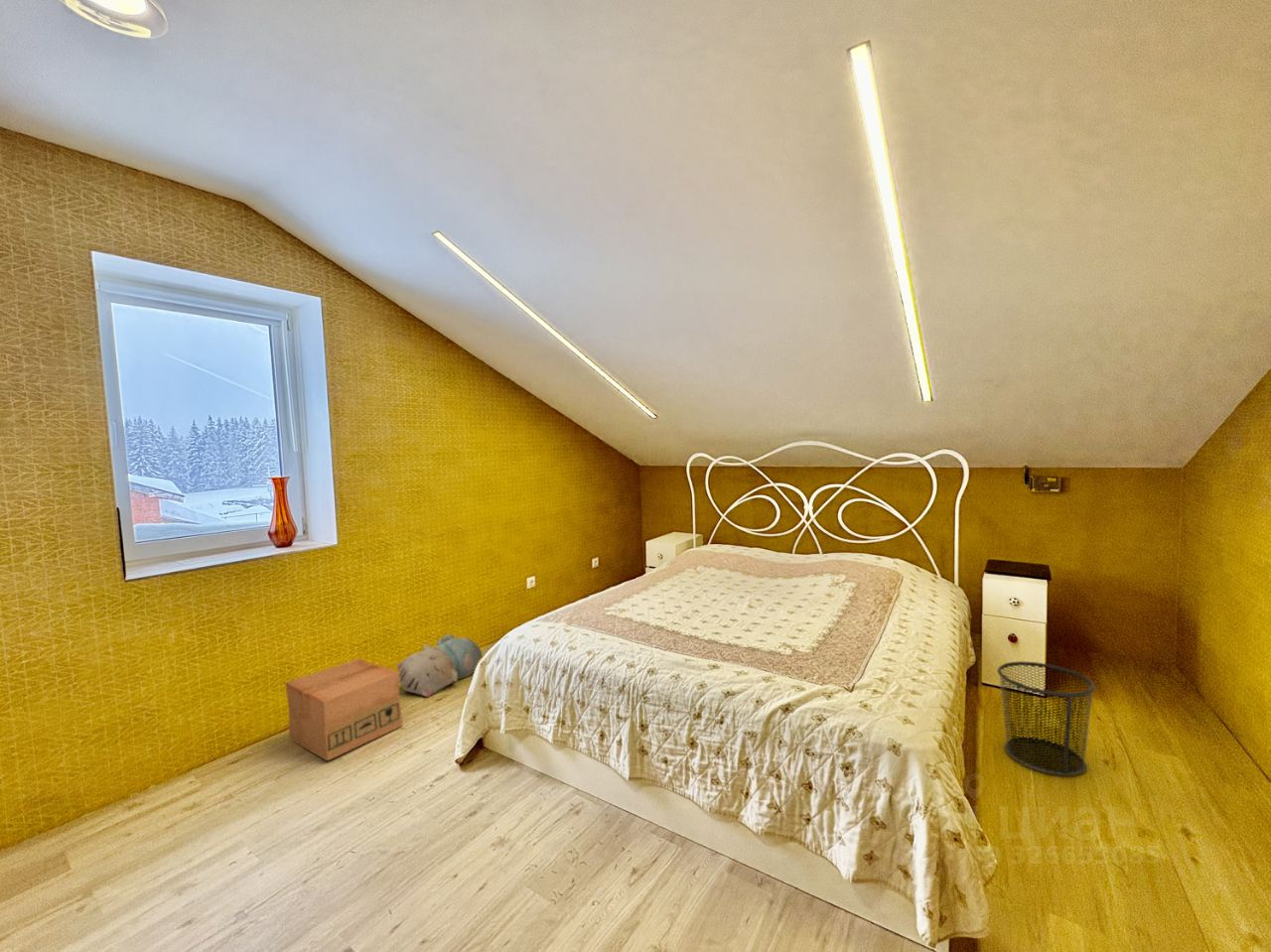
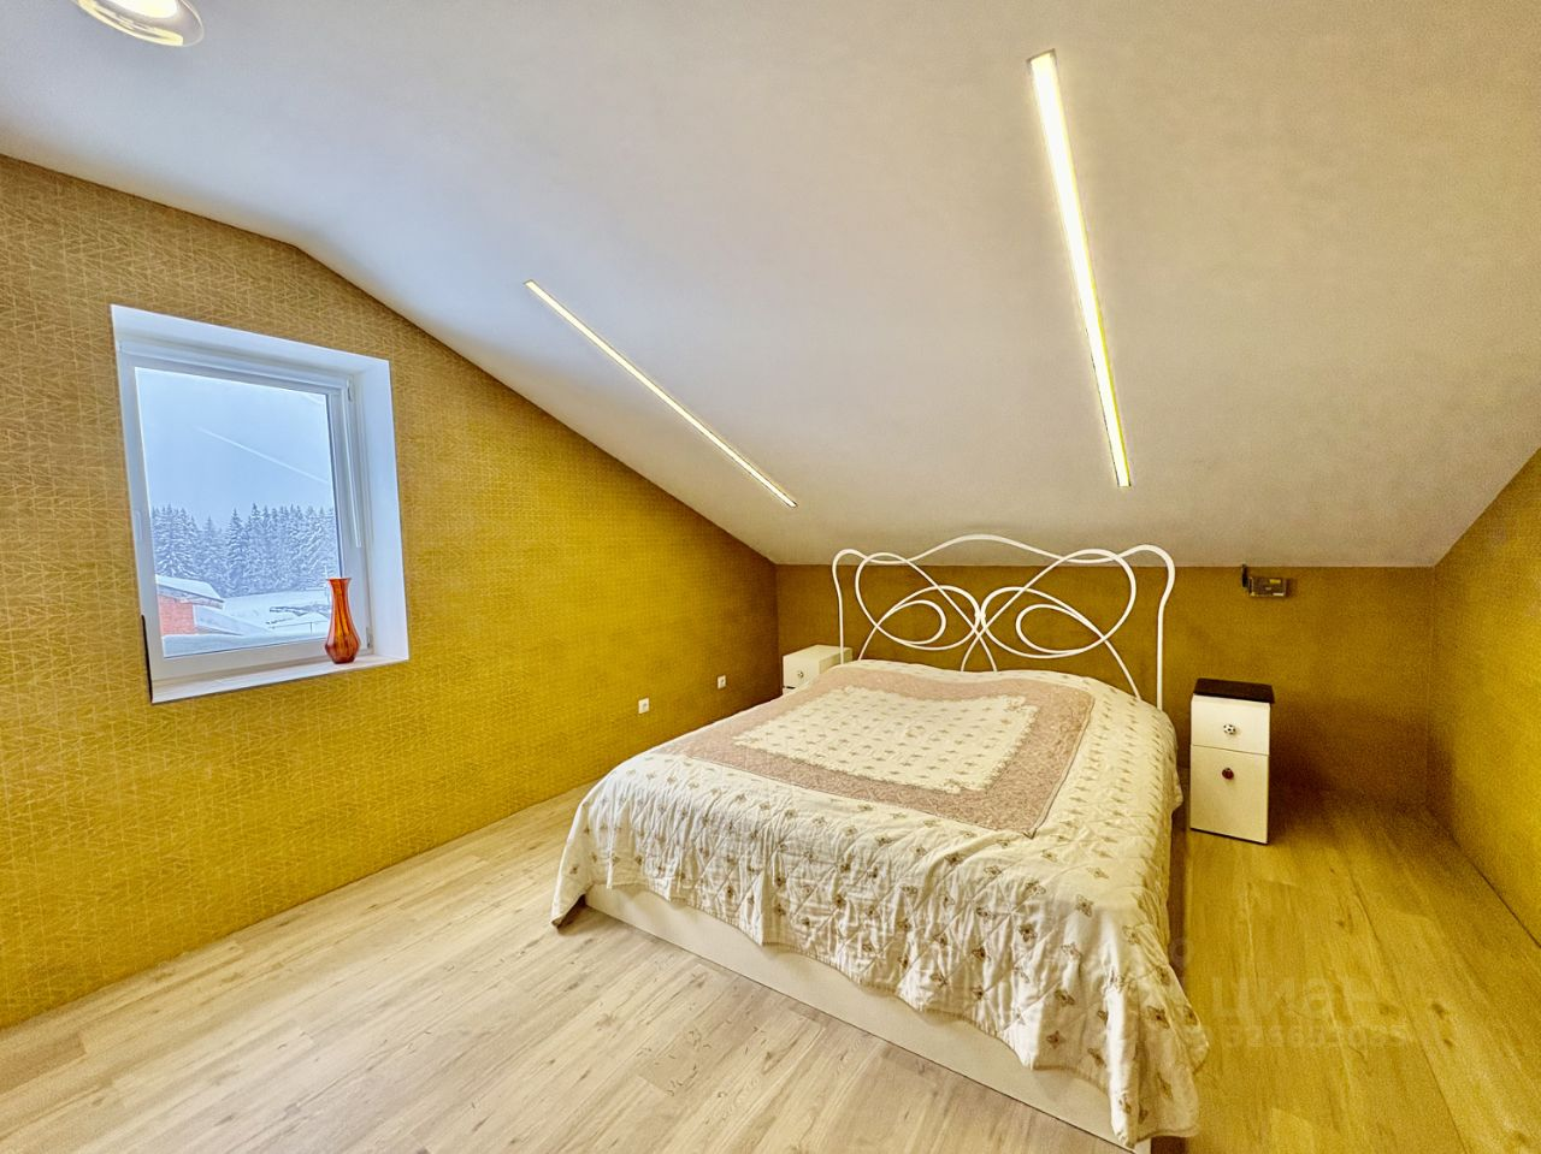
- cardboard box (345, 704)
- waste bin (1044, 717)
- plush toy (440, 662)
